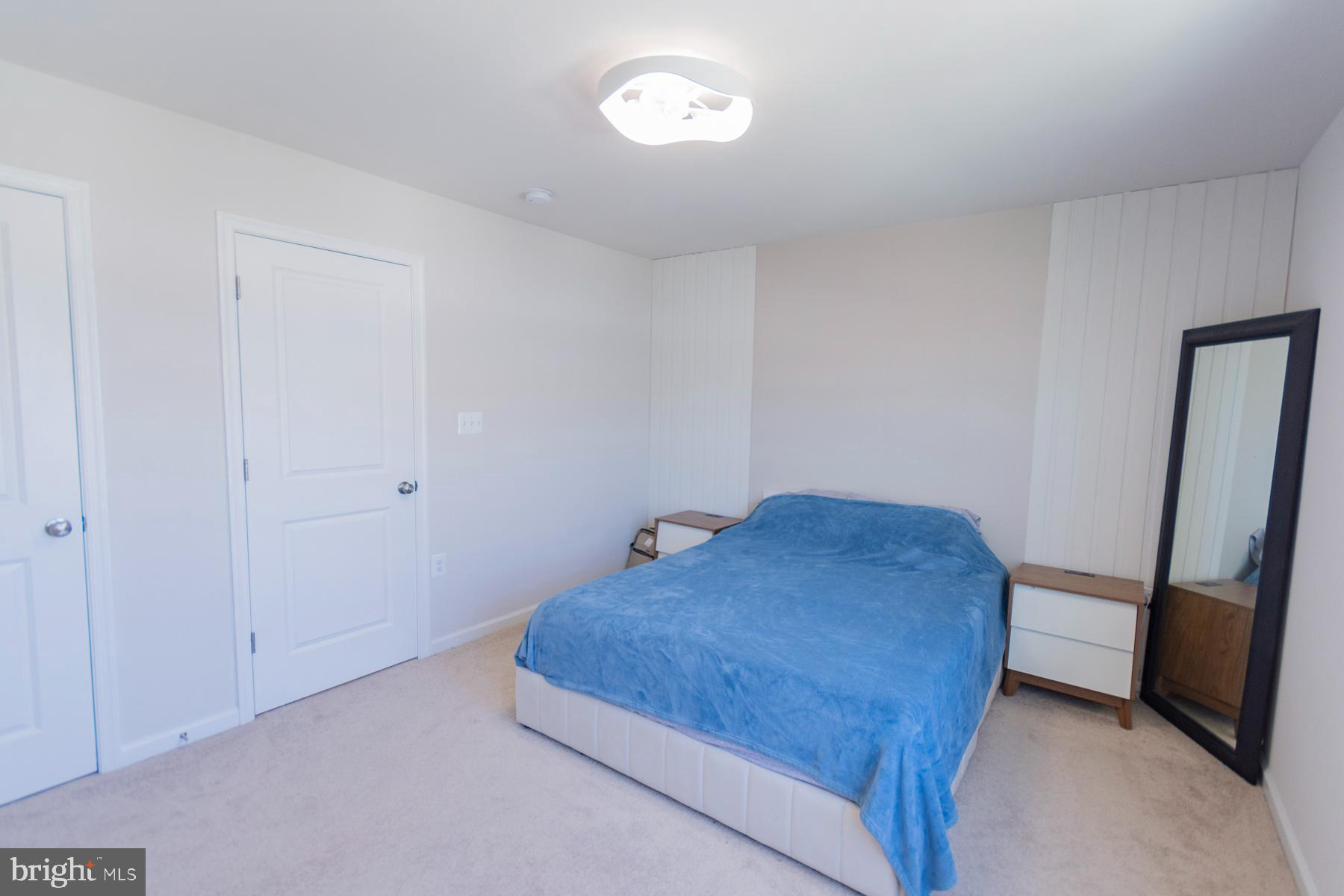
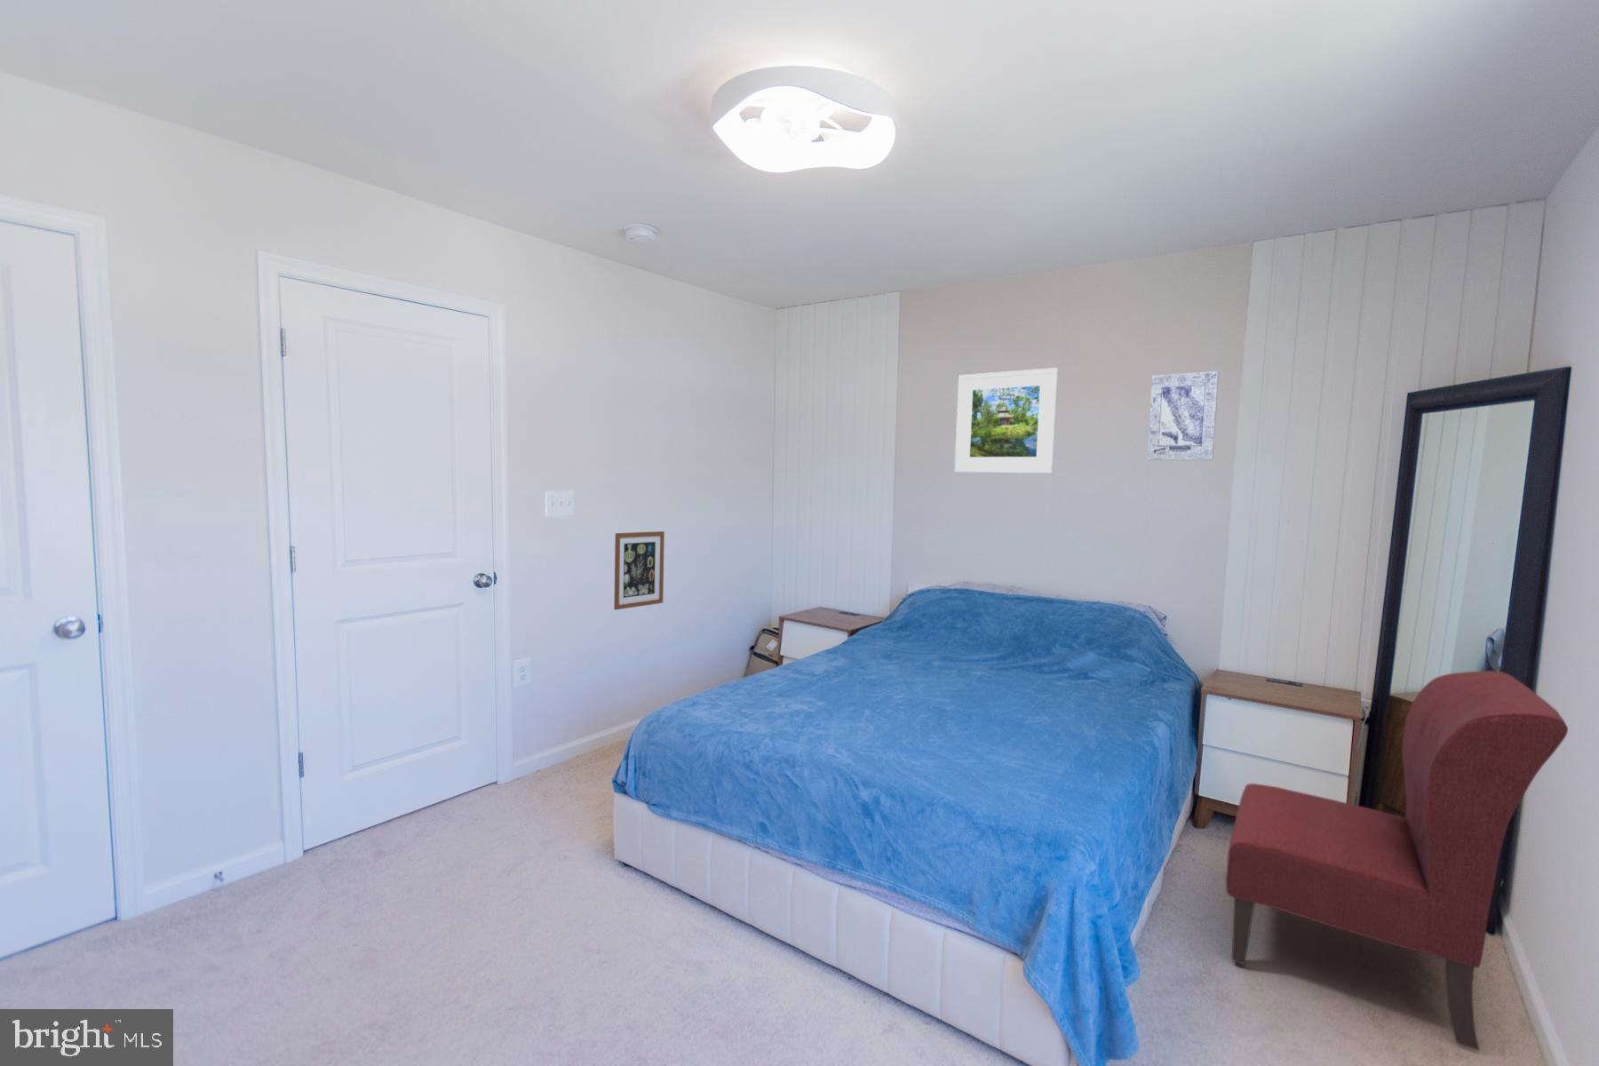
+ wall art (640, 569)
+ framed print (1004, 422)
+ wall art (1181, 416)
+ chair (1367, 816)
